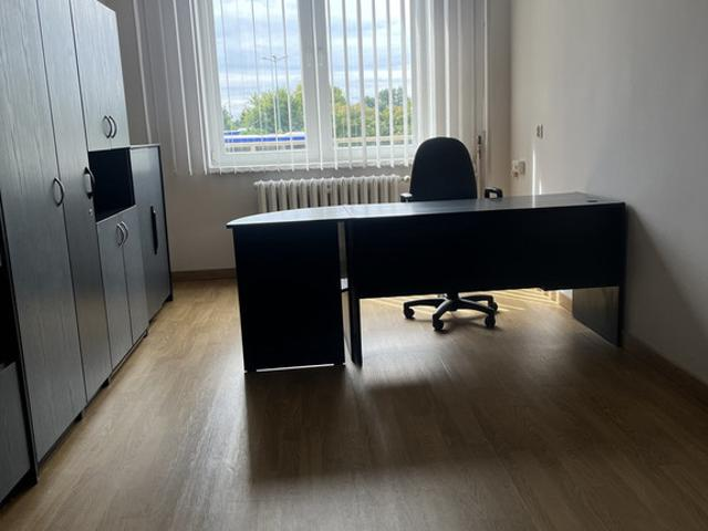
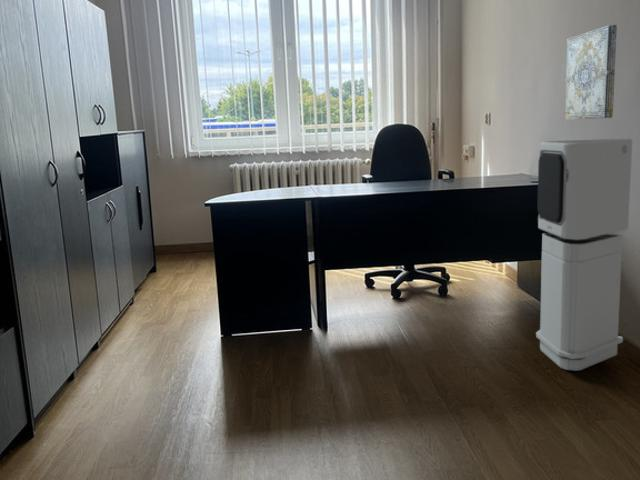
+ wall art (588, 76)
+ air purifier (586, 252)
